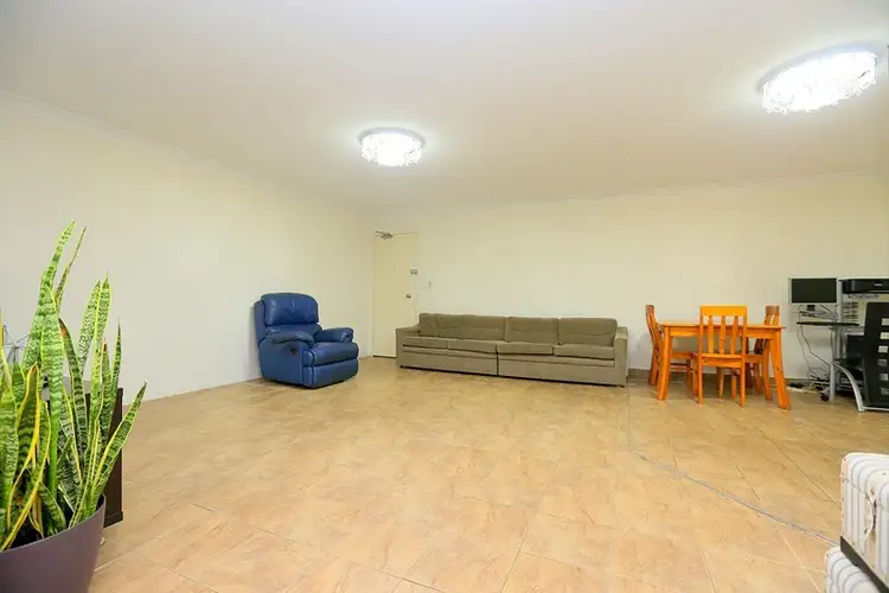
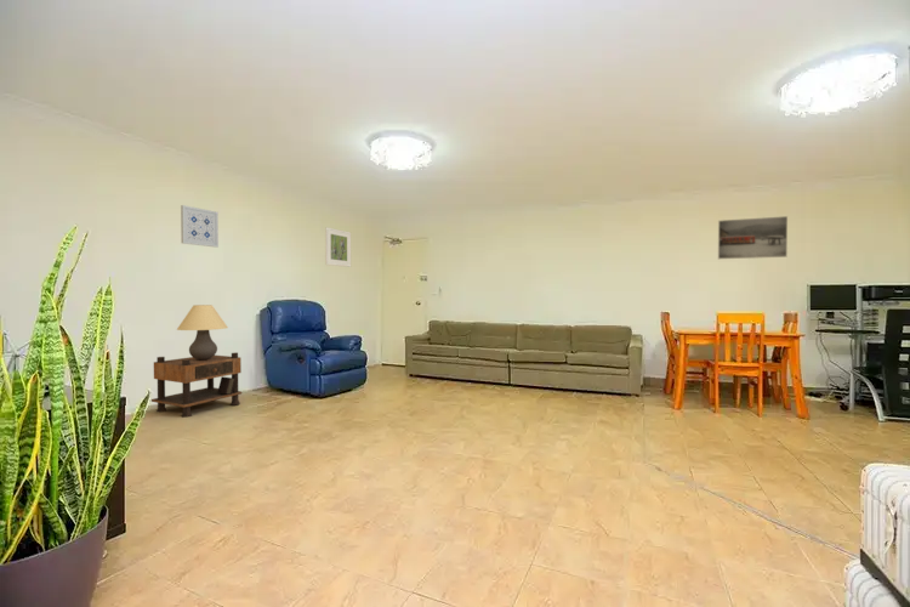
+ wall art (200, 227)
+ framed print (751, 238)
+ table lamp (203, 331)
+ nightstand (198, 380)
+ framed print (339, 248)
